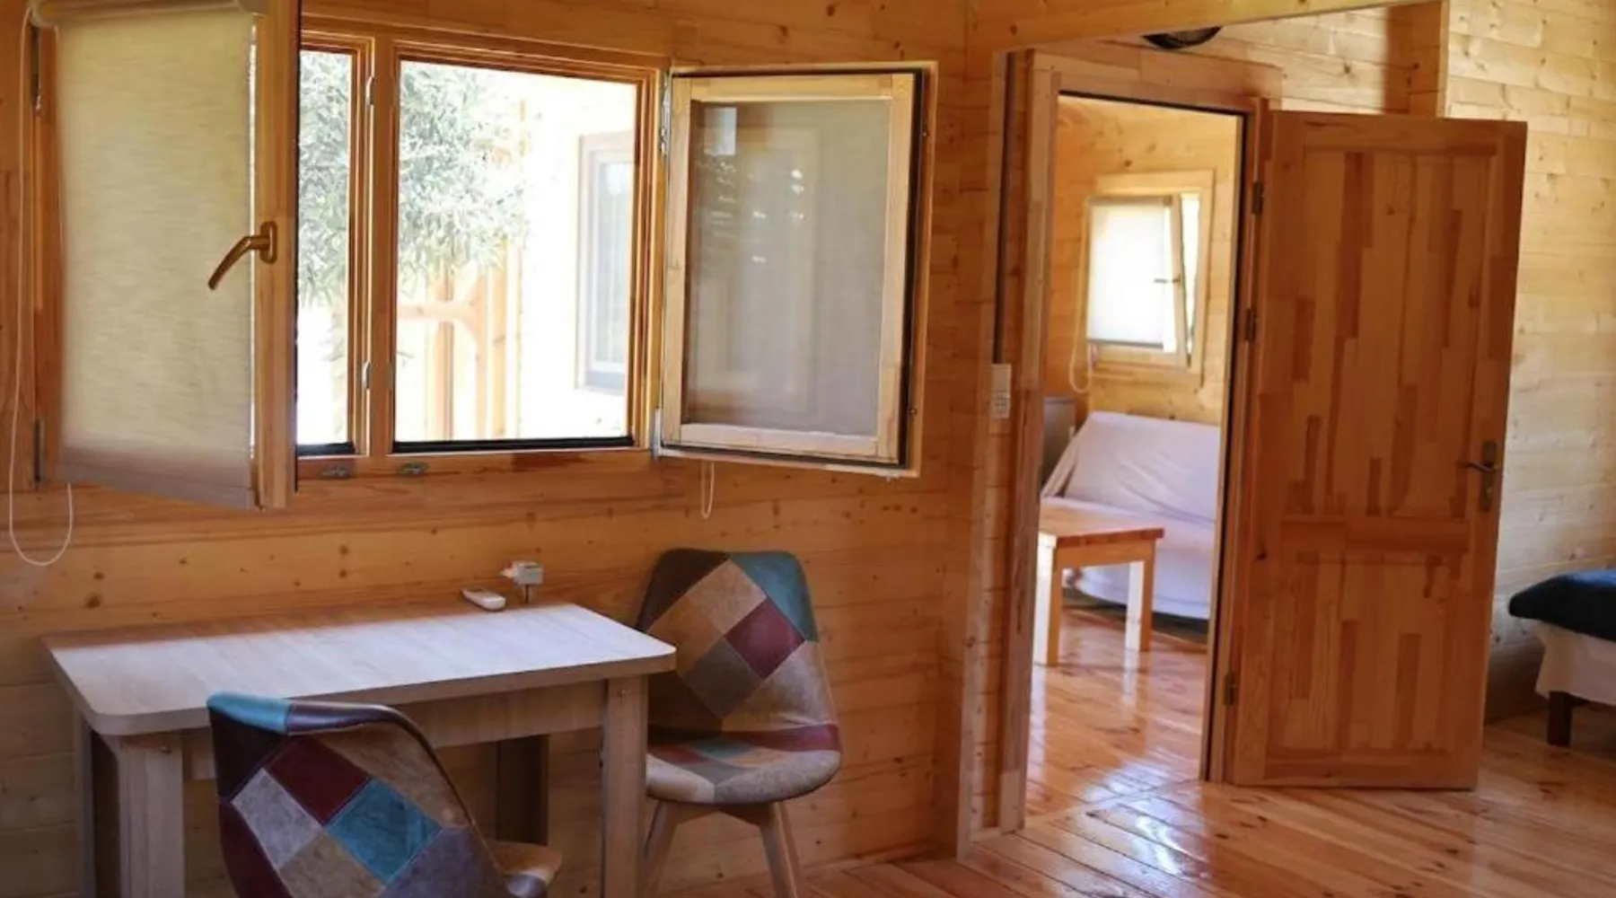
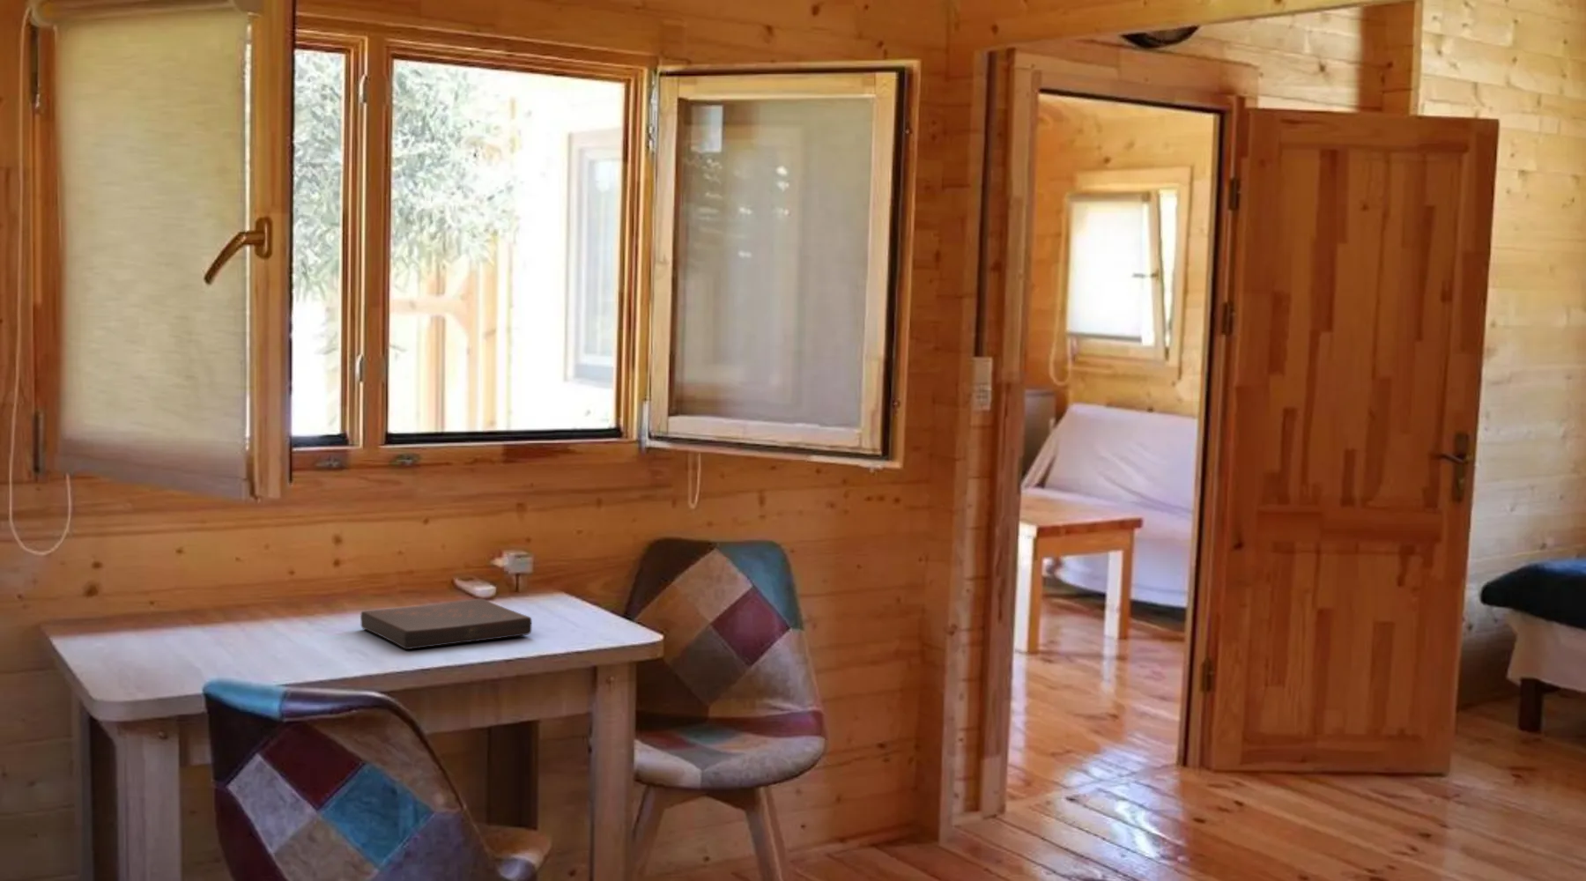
+ book (445, 622)
